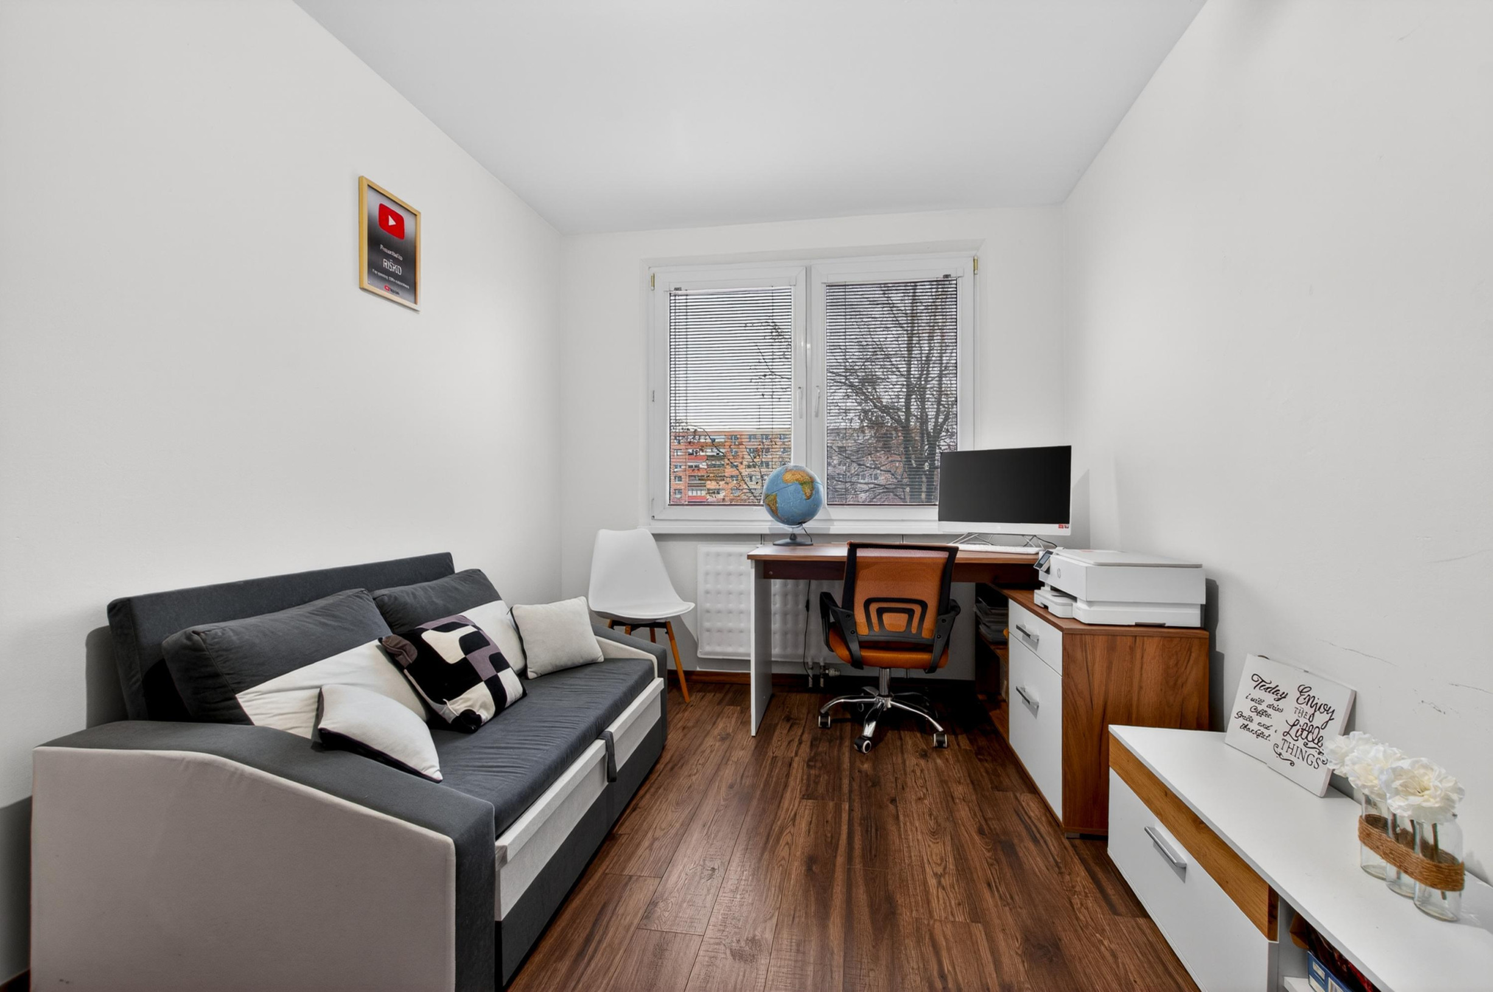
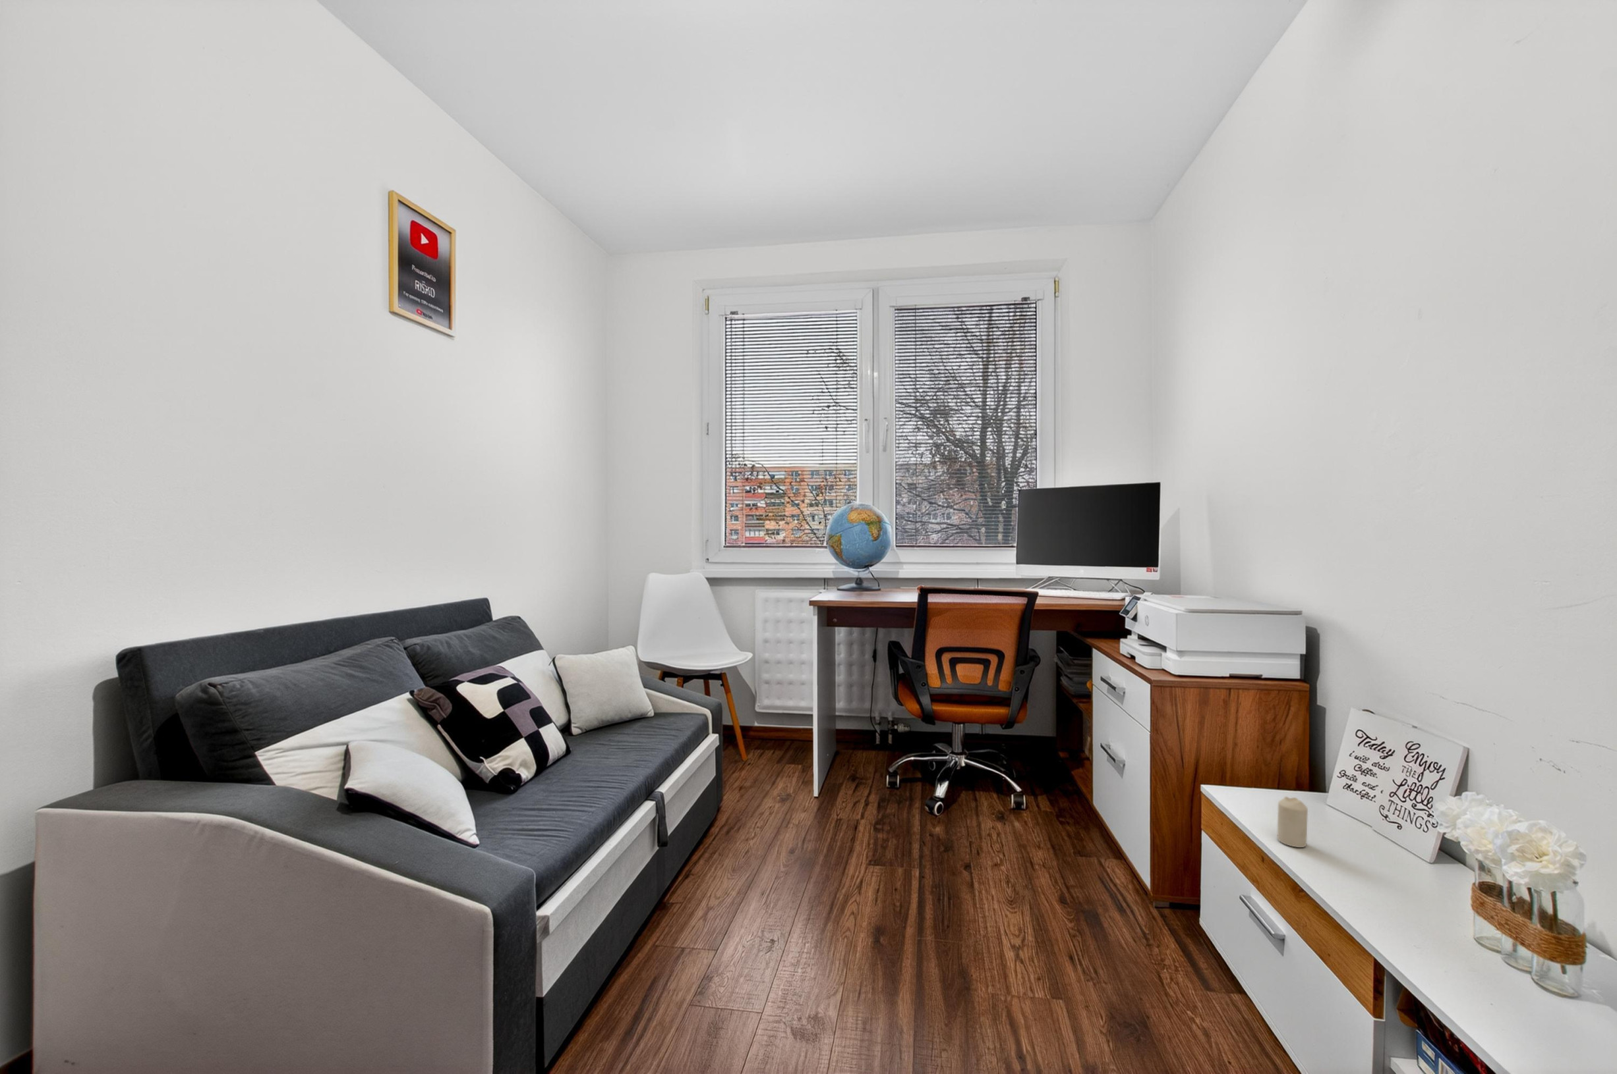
+ candle (1292, 820)
